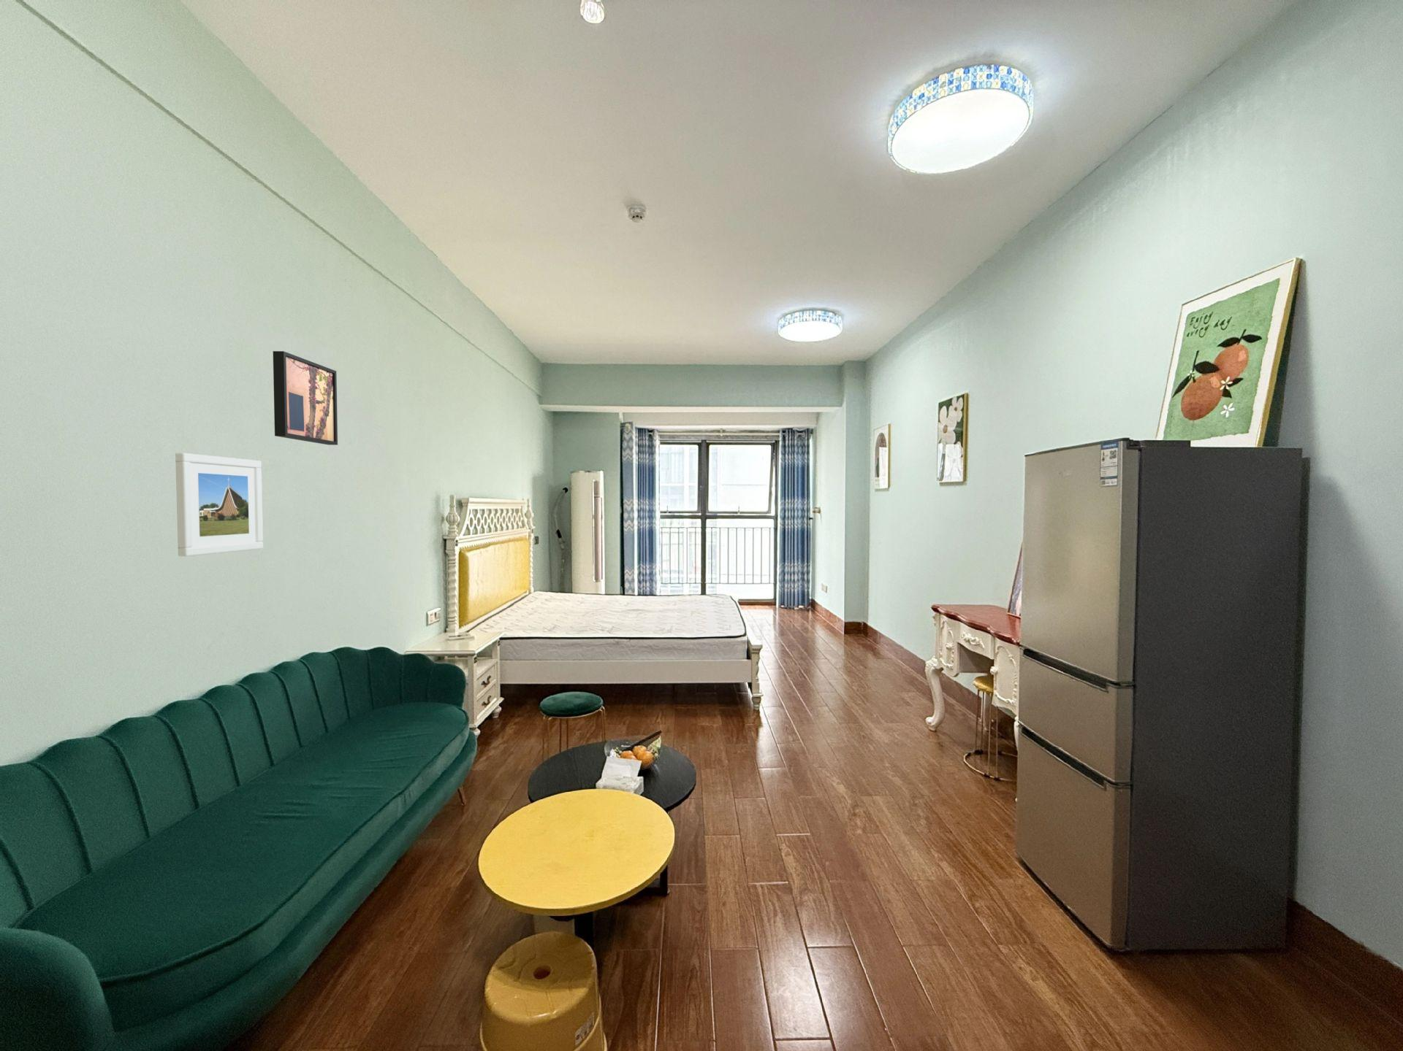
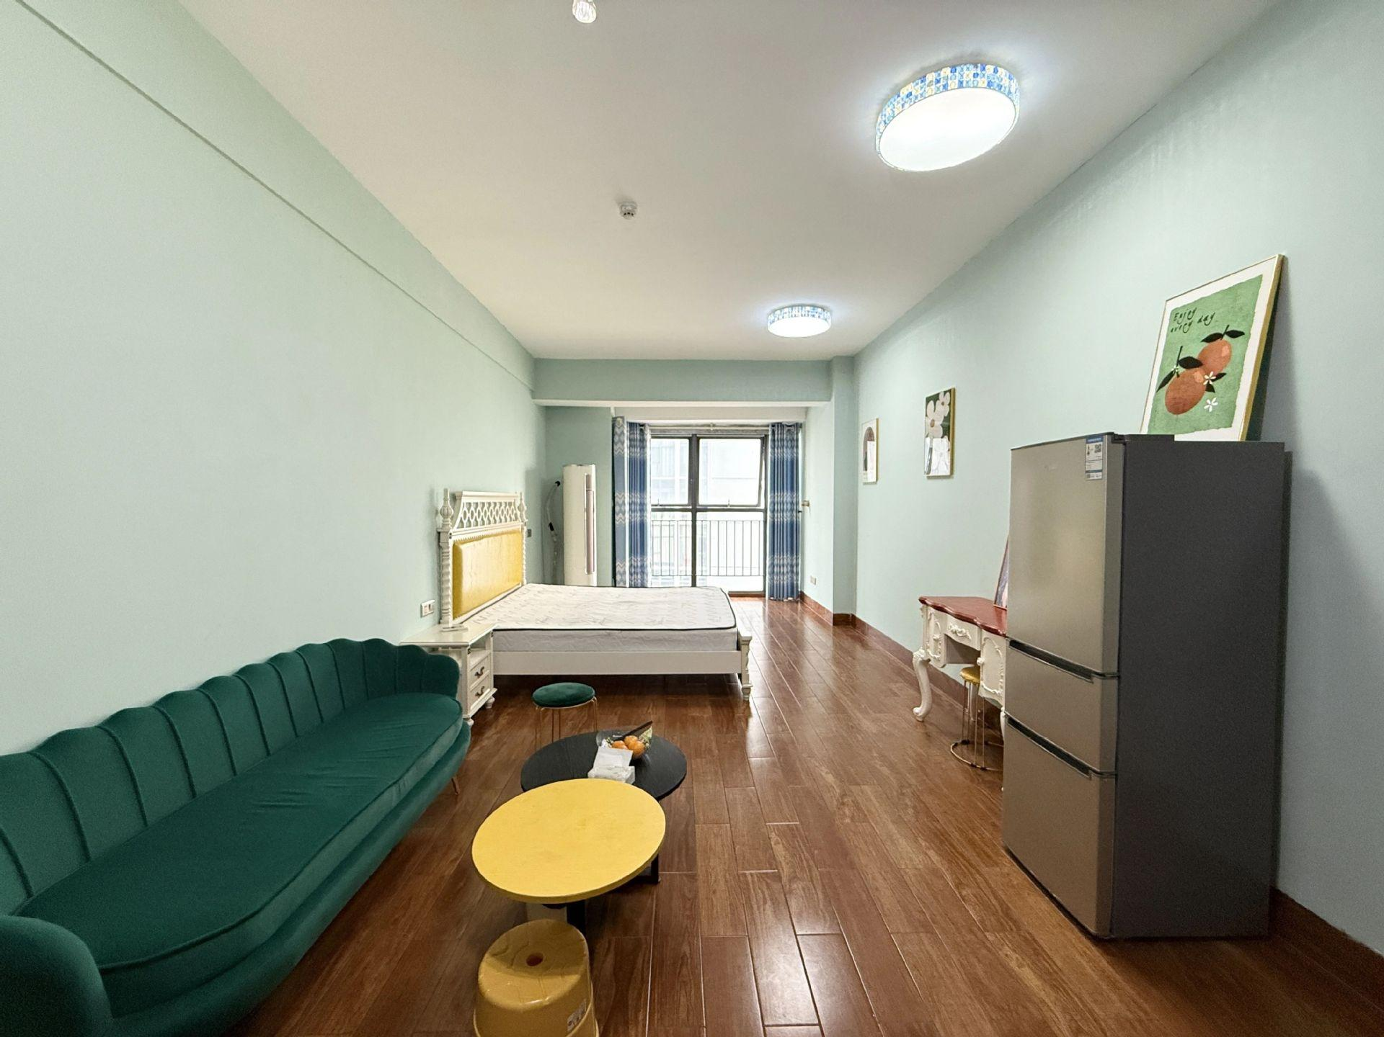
- wall art (307, 401)
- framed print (223, 505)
